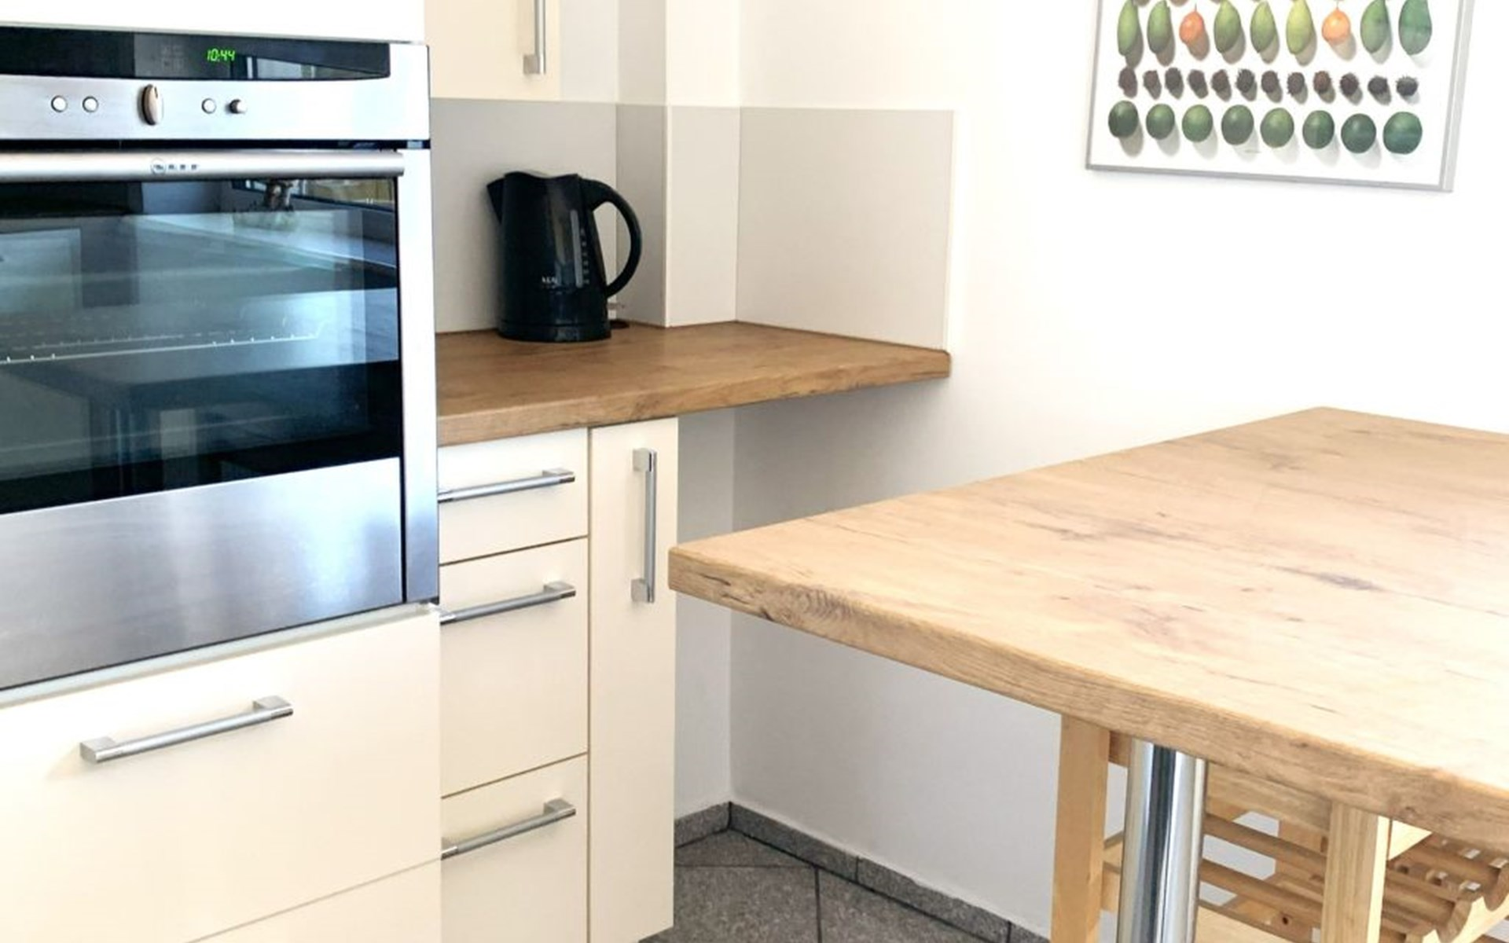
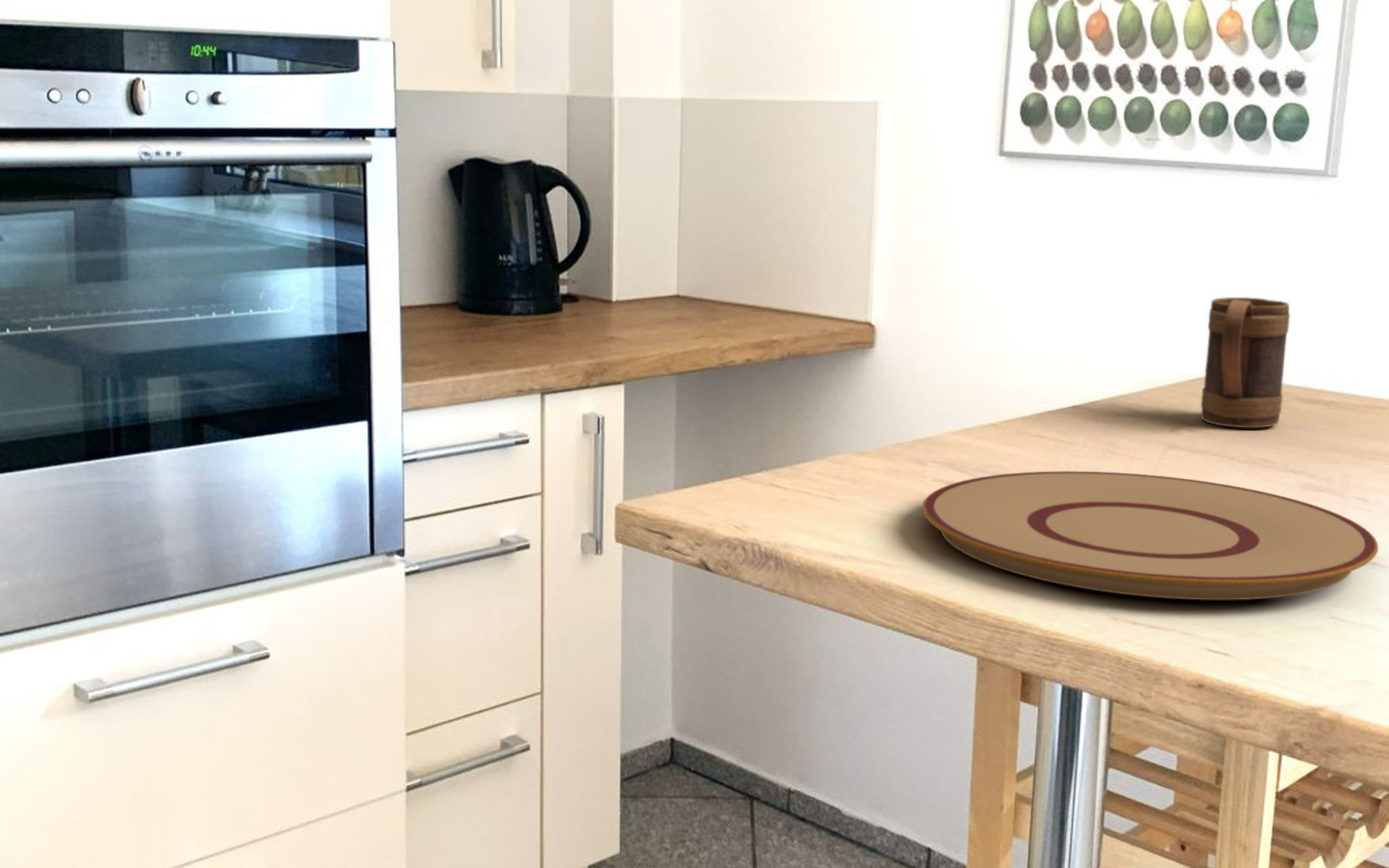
+ mug (1241, 362)
+ plate (1140, 529)
